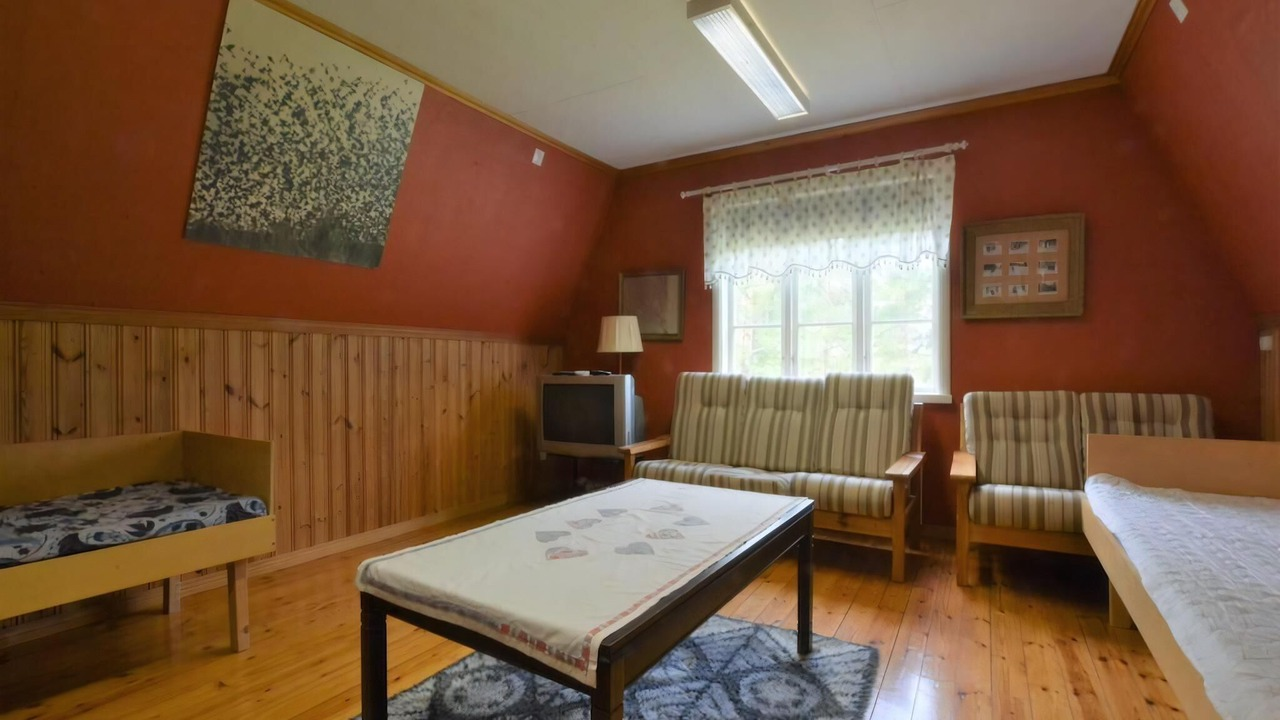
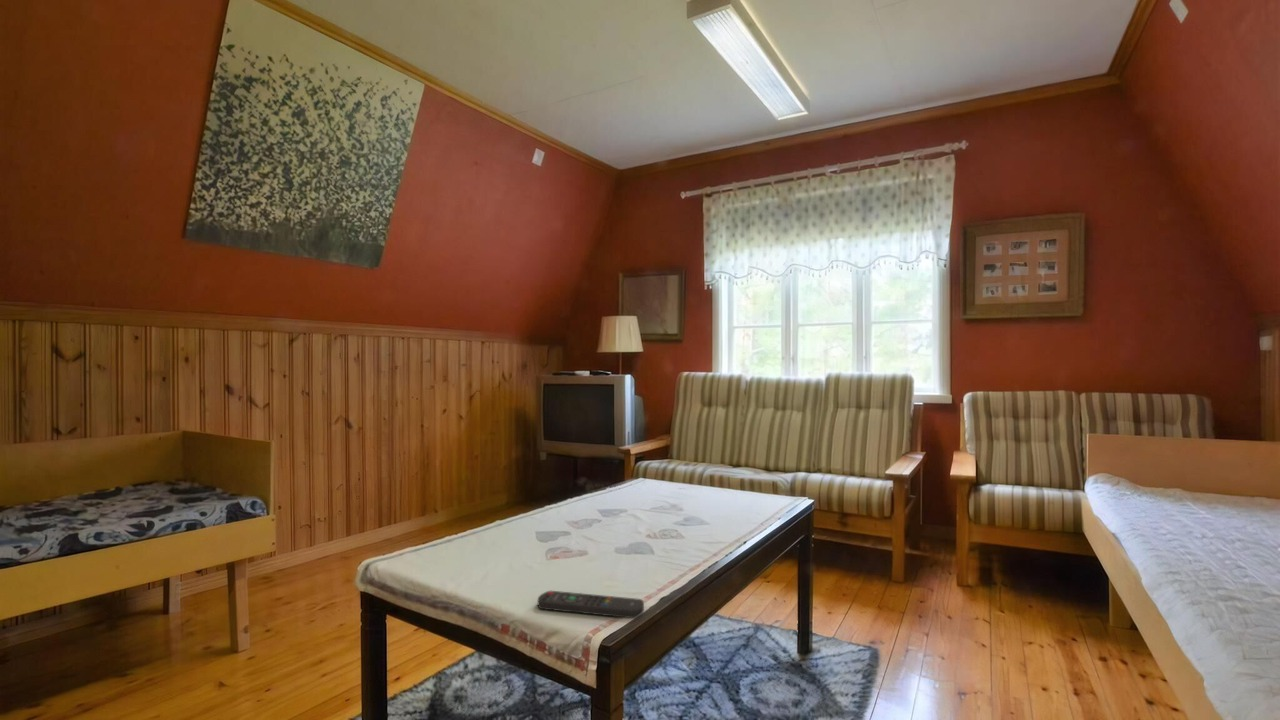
+ remote control (590, 603)
